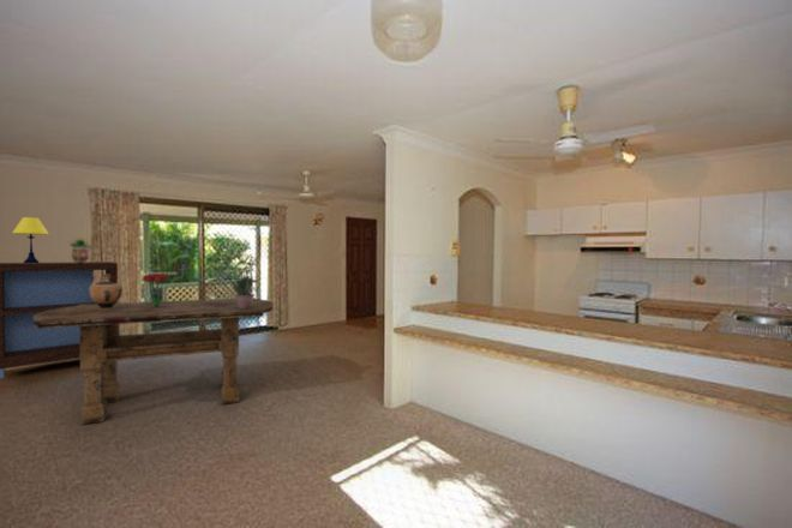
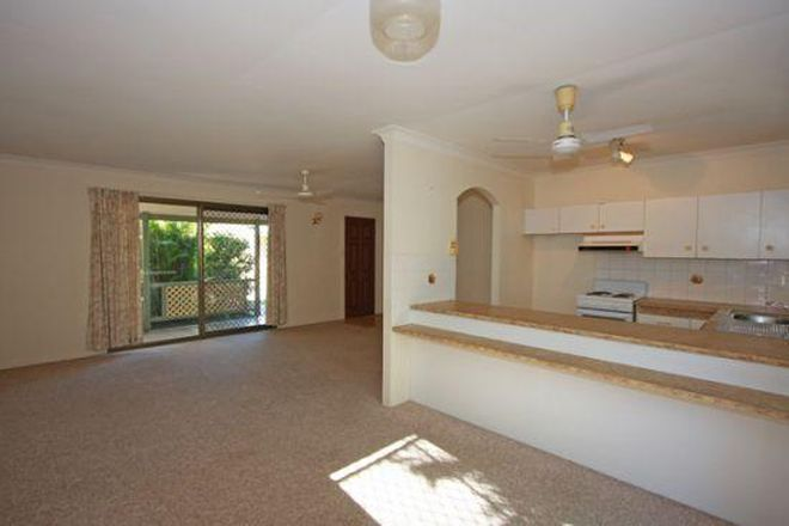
- ceramic jug (106, 290)
- bouquet (155, 289)
- dining table (169, 354)
- table lamp (30, 240)
- potted plant (242, 288)
- potted plant (80, 250)
- bookshelf (55, 308)
